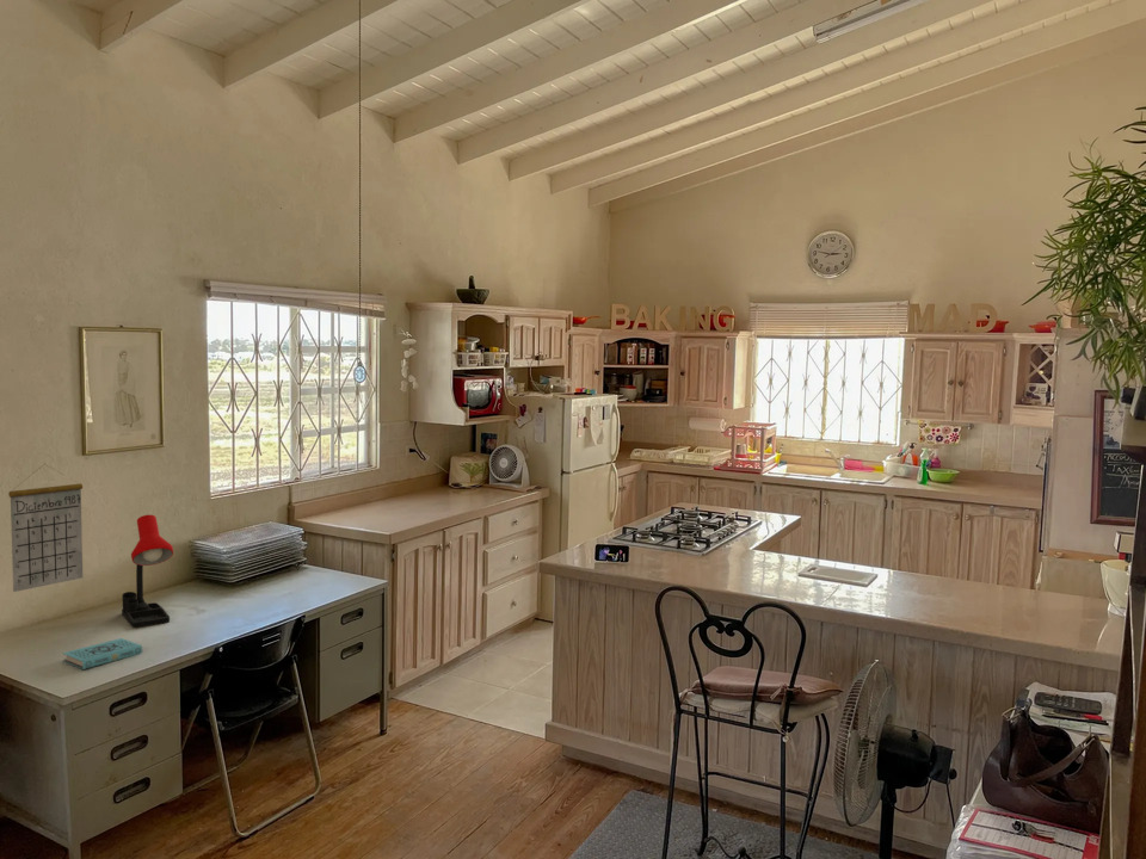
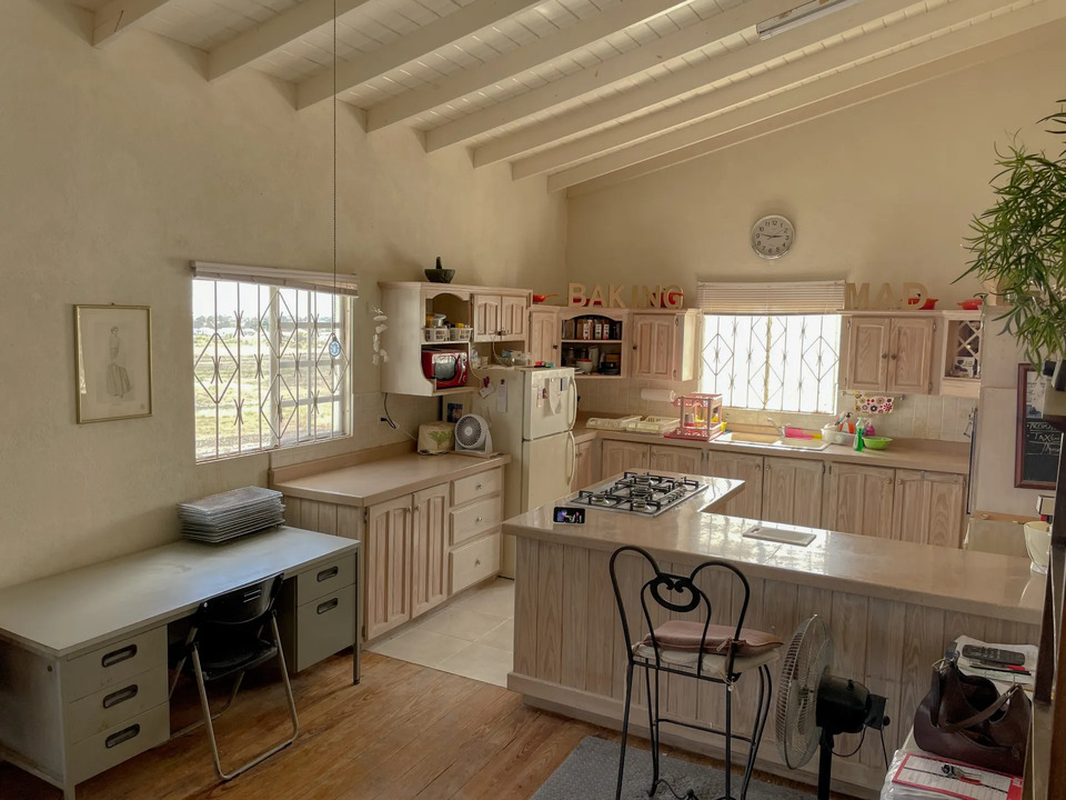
- calendar (47, 524)
- desk lamp (146, 564)
- book (103, 653)
